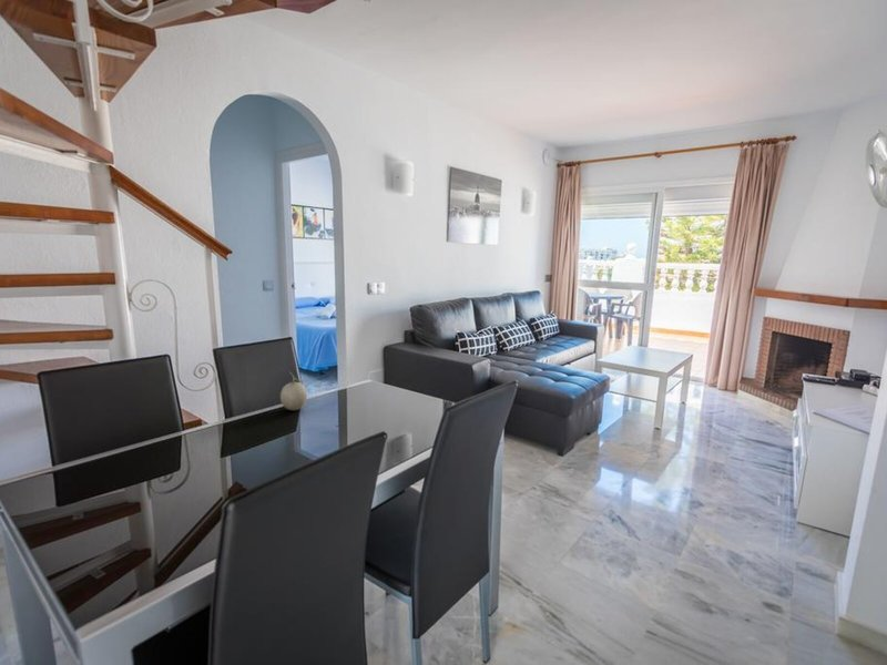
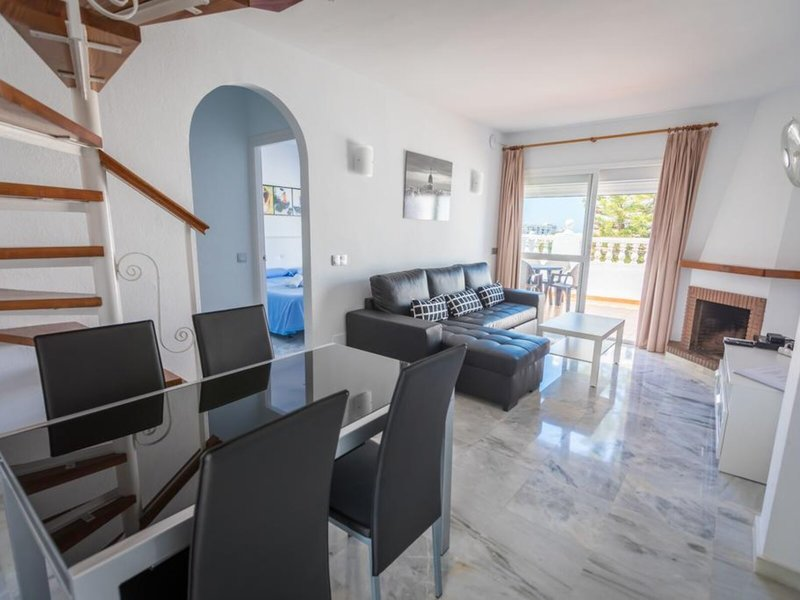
- fruit (294, 391)
